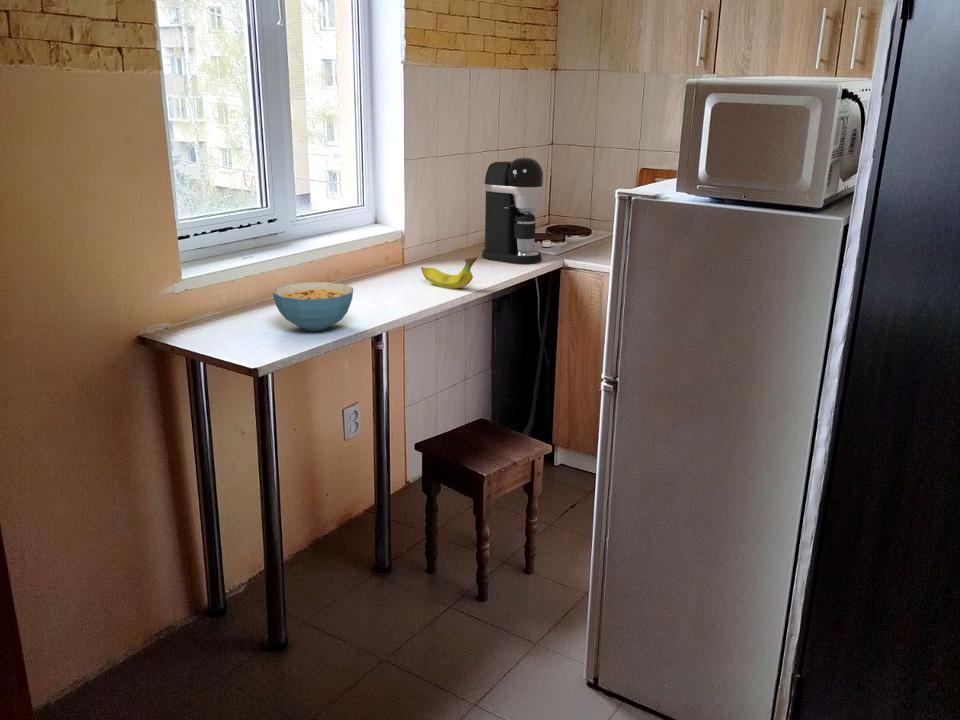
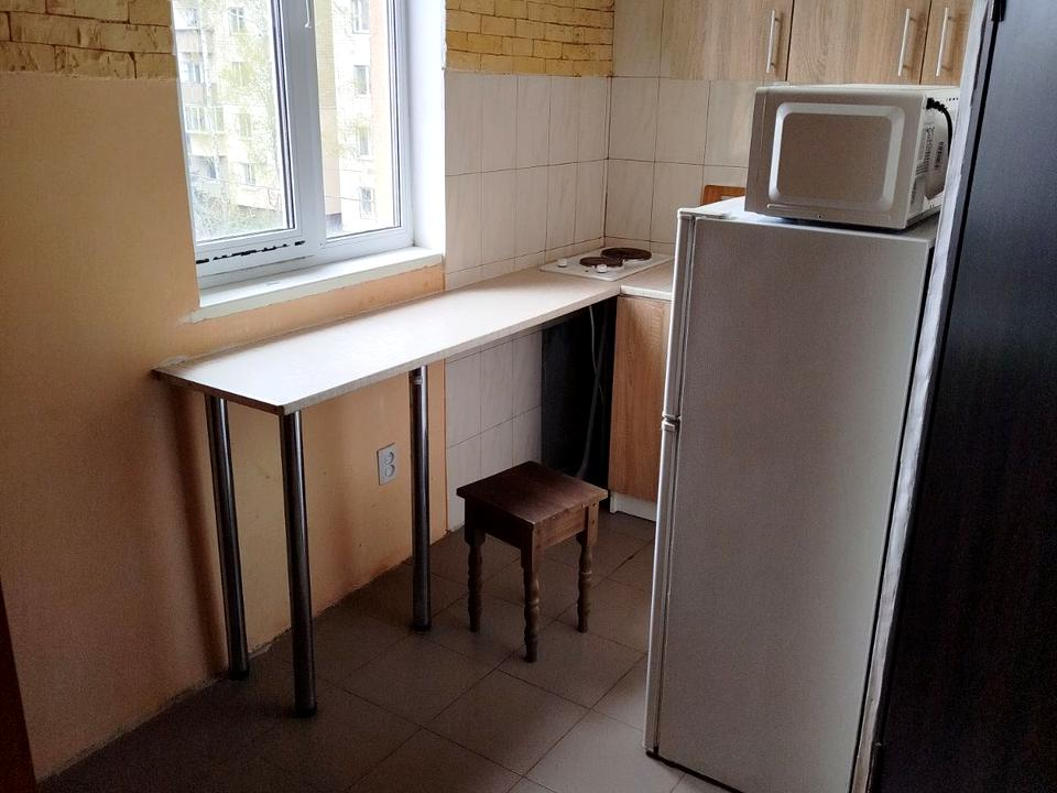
- cereal bowl (314, 309)
- coffee maker (512, 208)
- fruit (445, 273)
